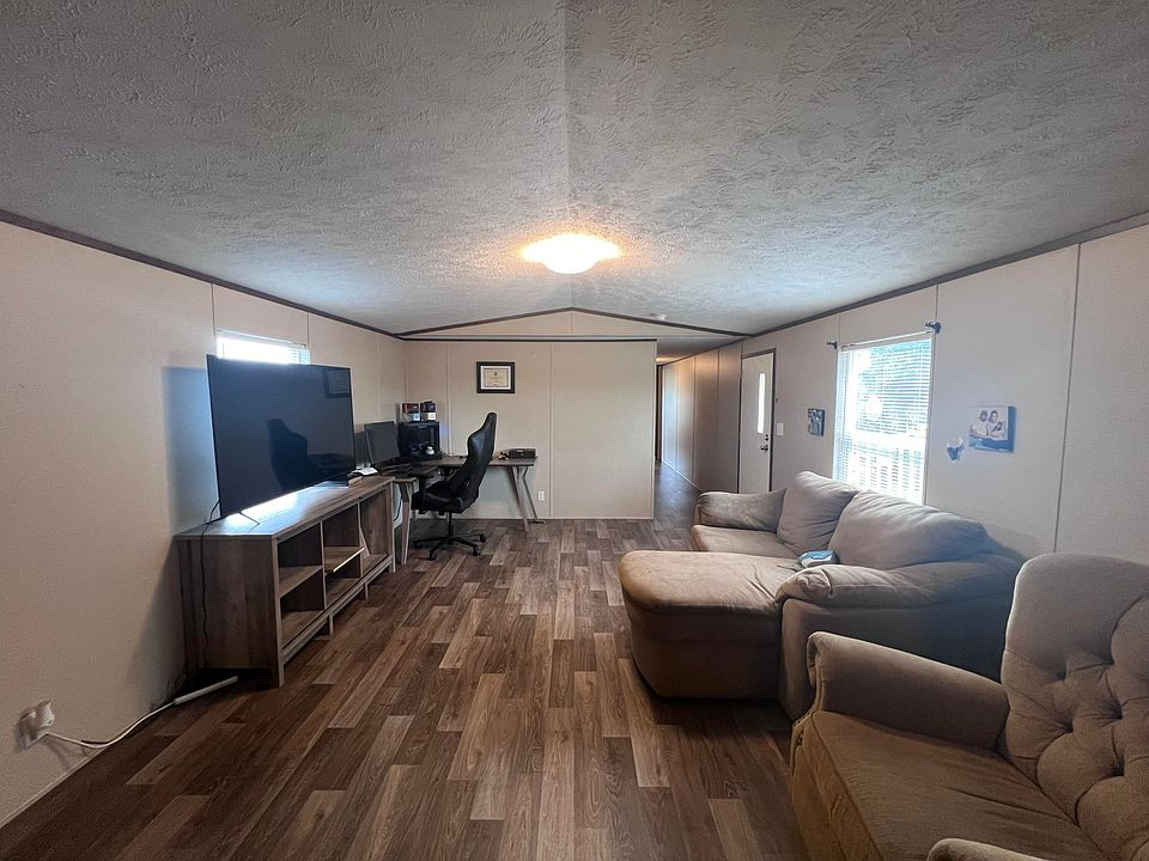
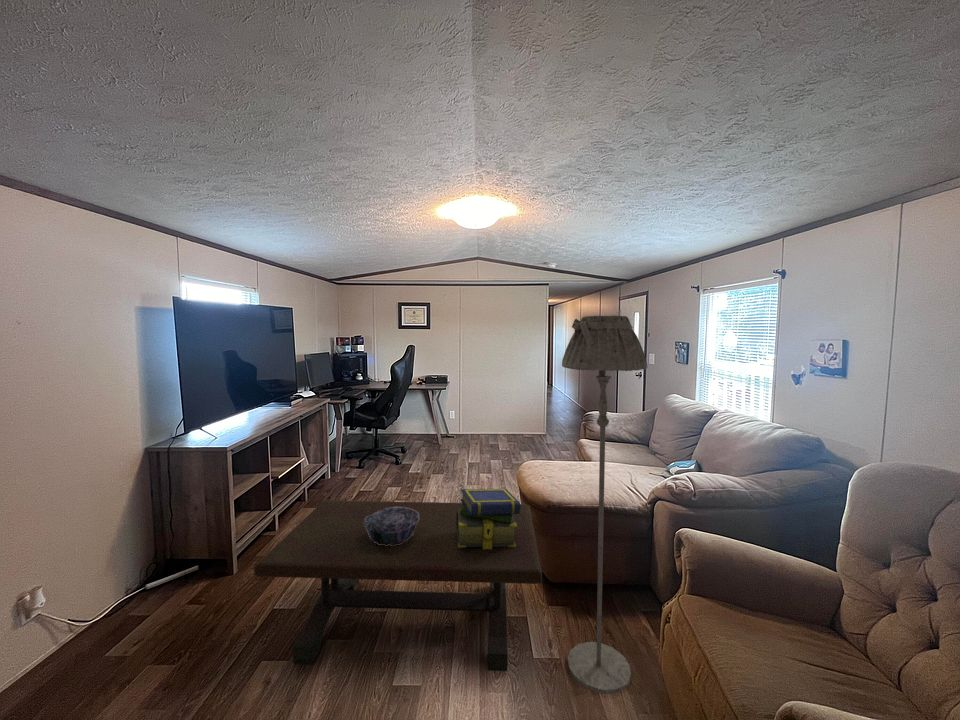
+ decorative bowl (392, 526)
+ coffee table (413, 574)
+ floor lamp (601, 496)
+ stack of books (487, 514)
